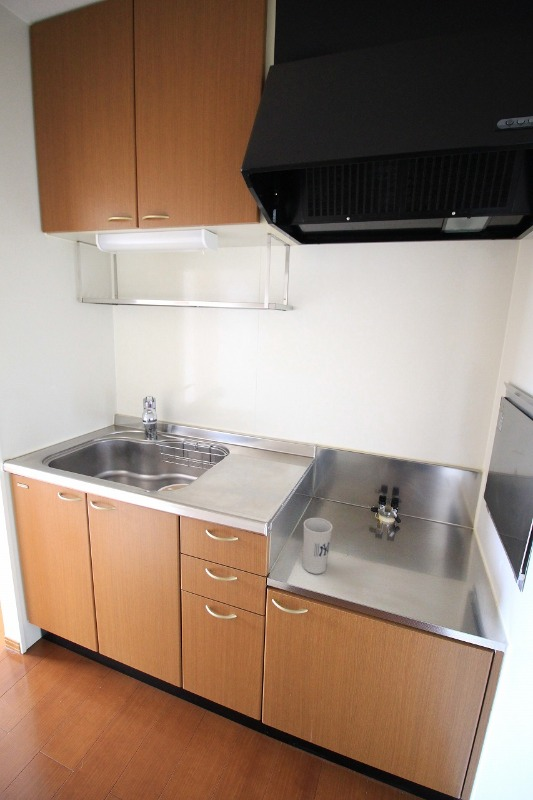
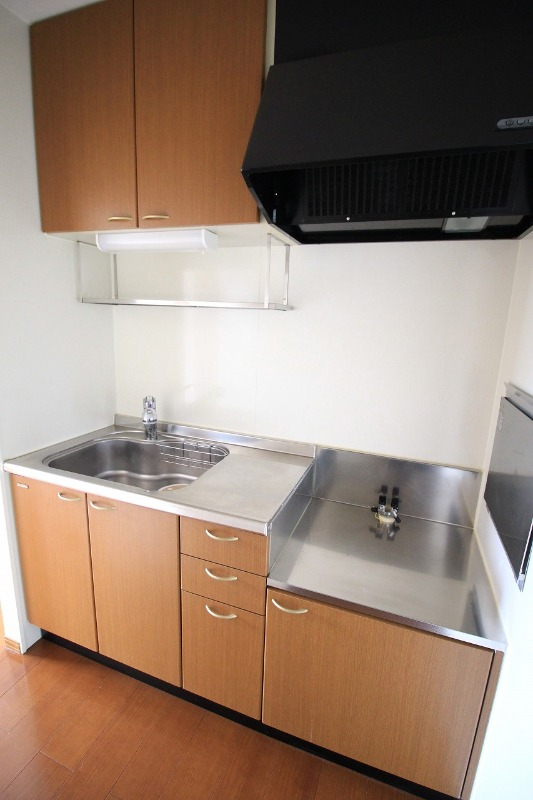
- cup (316, 546)
